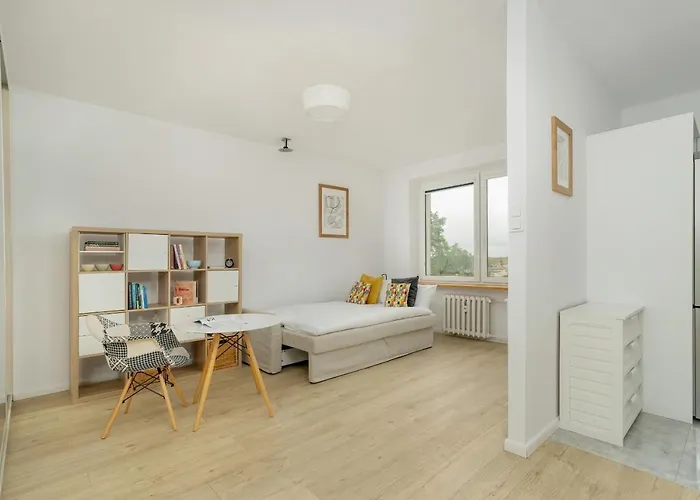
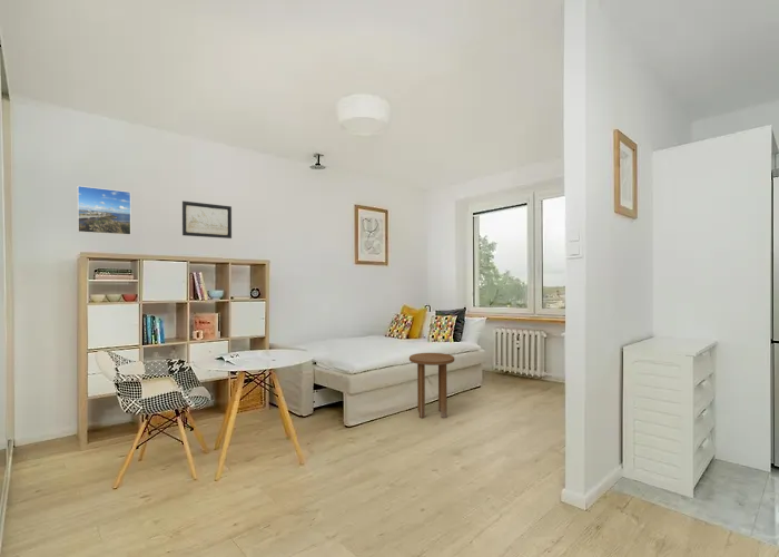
+ wall art (207, 219)
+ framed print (105, 211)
+ side table (438, 384)
